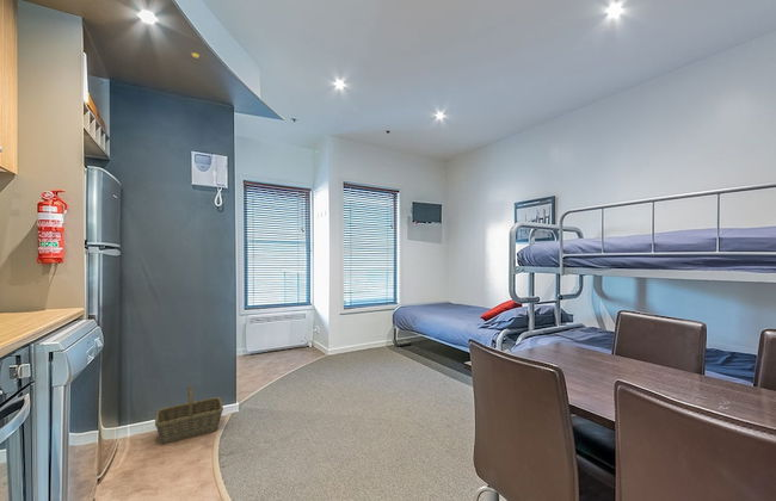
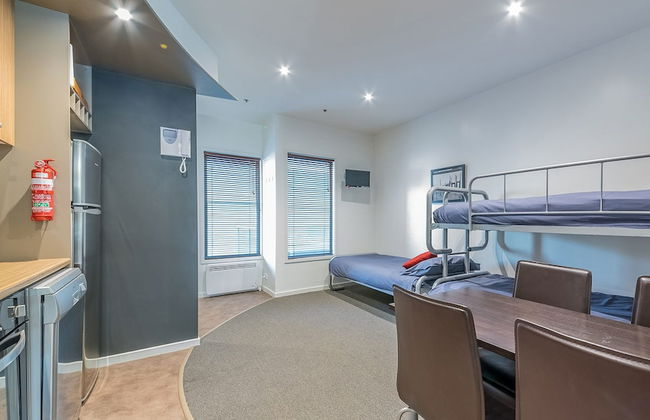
- basket (190, 410)
